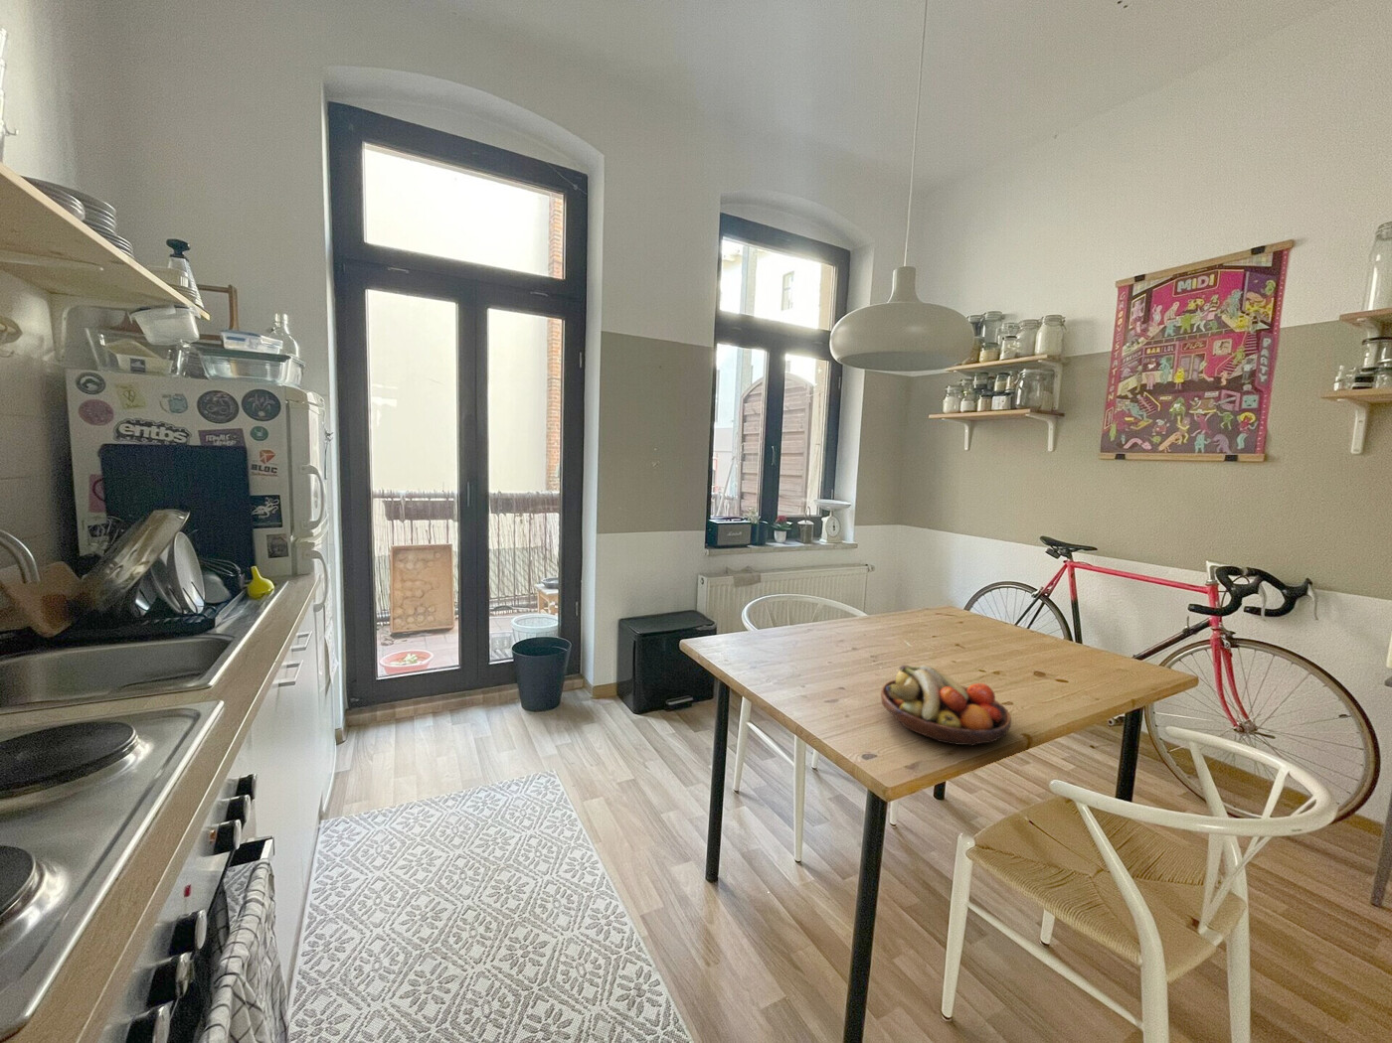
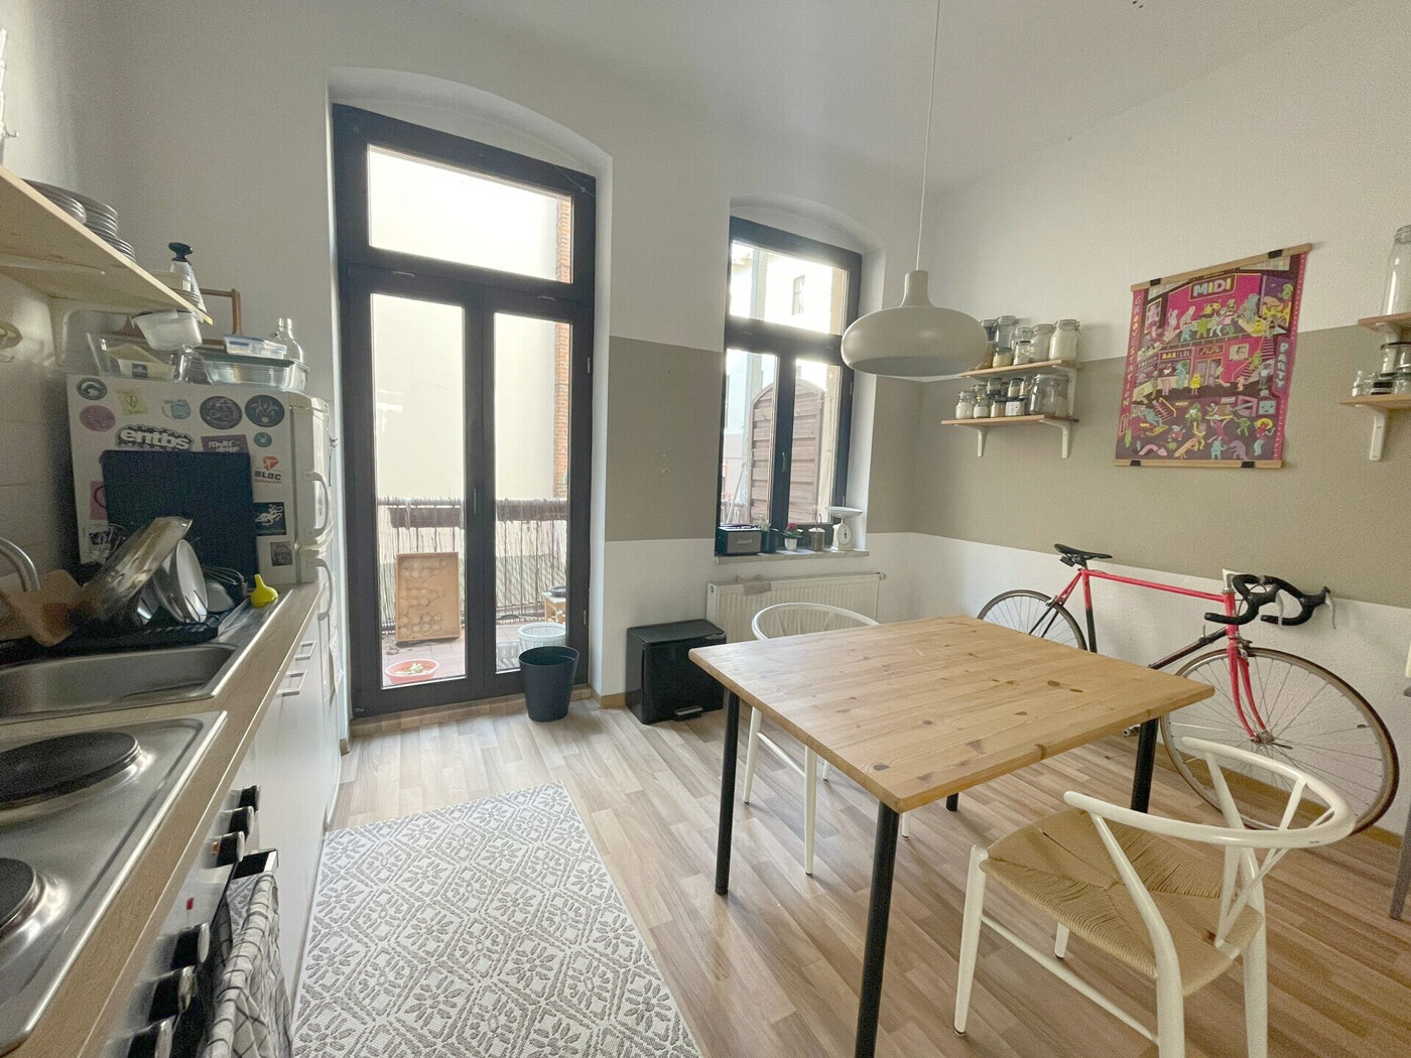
- fruit bowl (943, 697)
